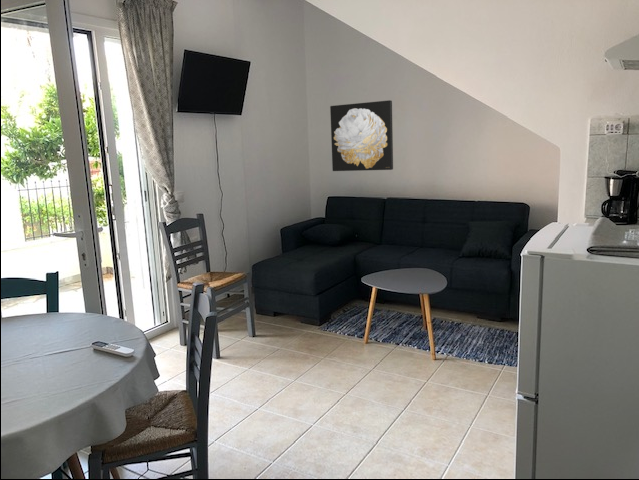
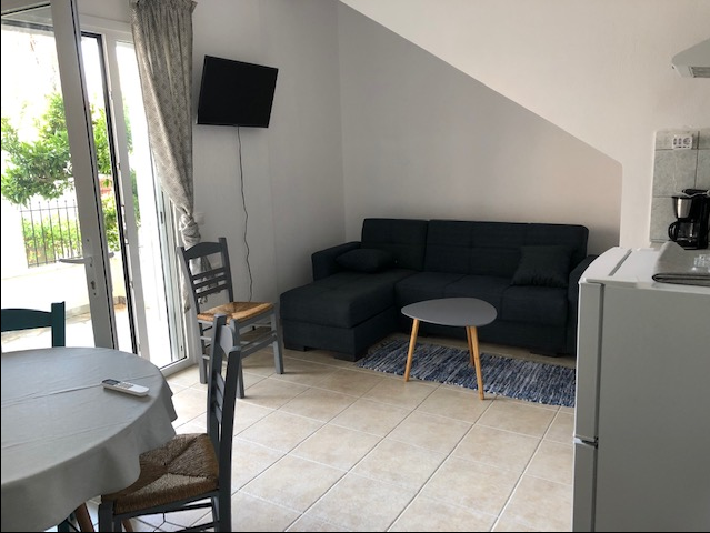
- wall art (361, 137)
